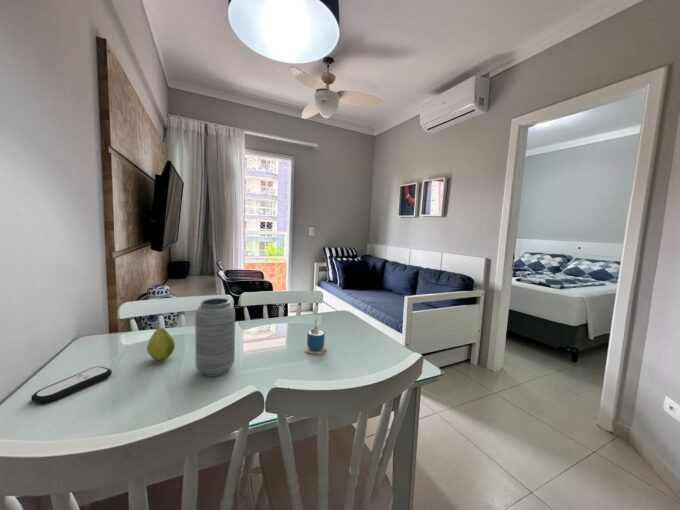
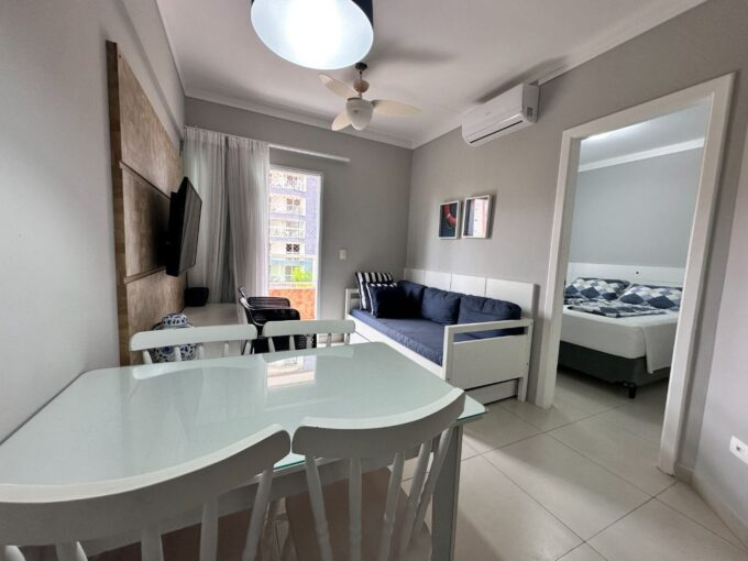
- fruit (161, 342)
- remote control (74, 383)
- vase (215, 336)
- cup (316, 335)
